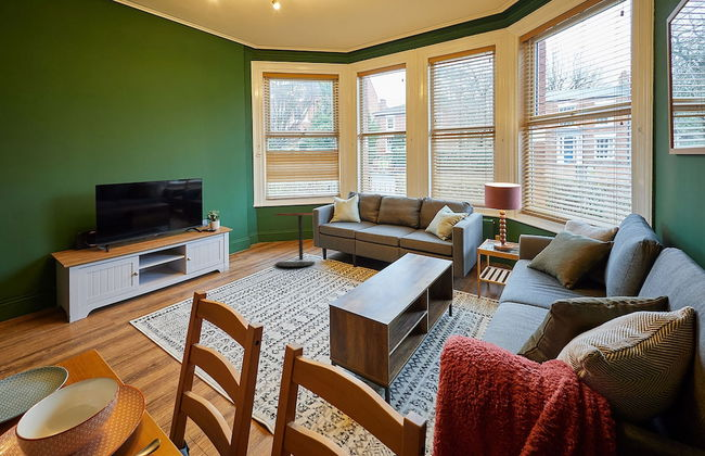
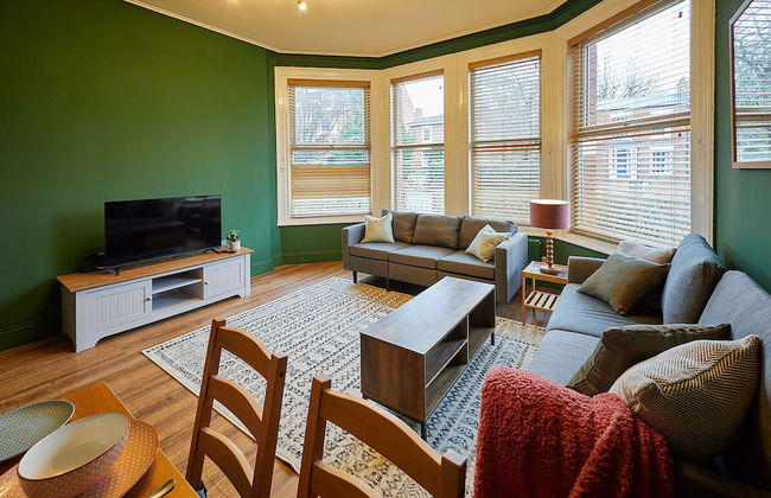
- side table (298, 237)
